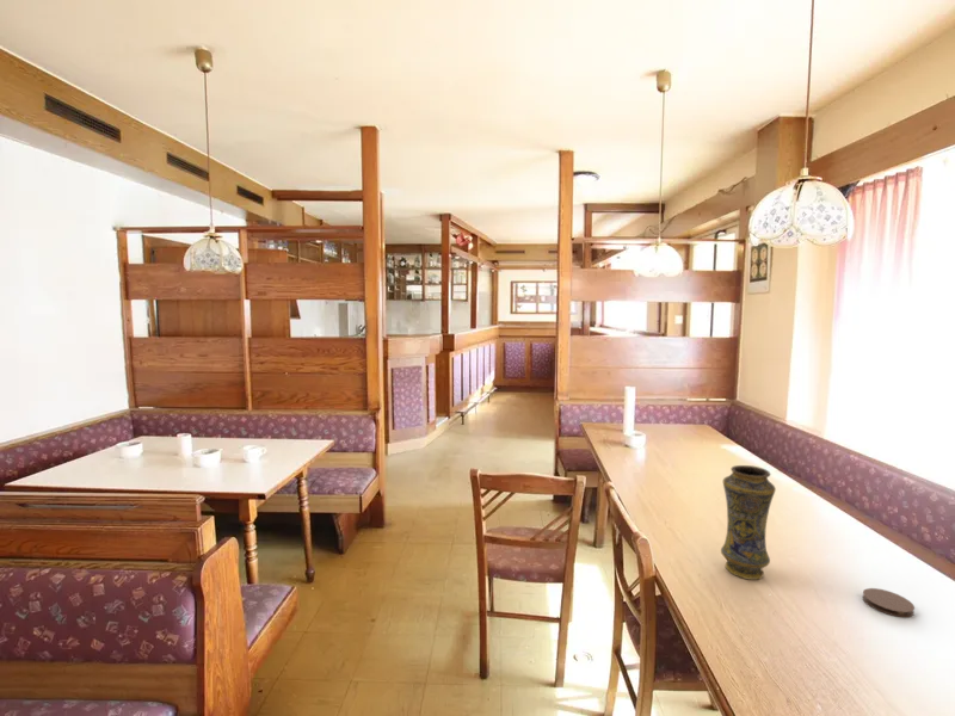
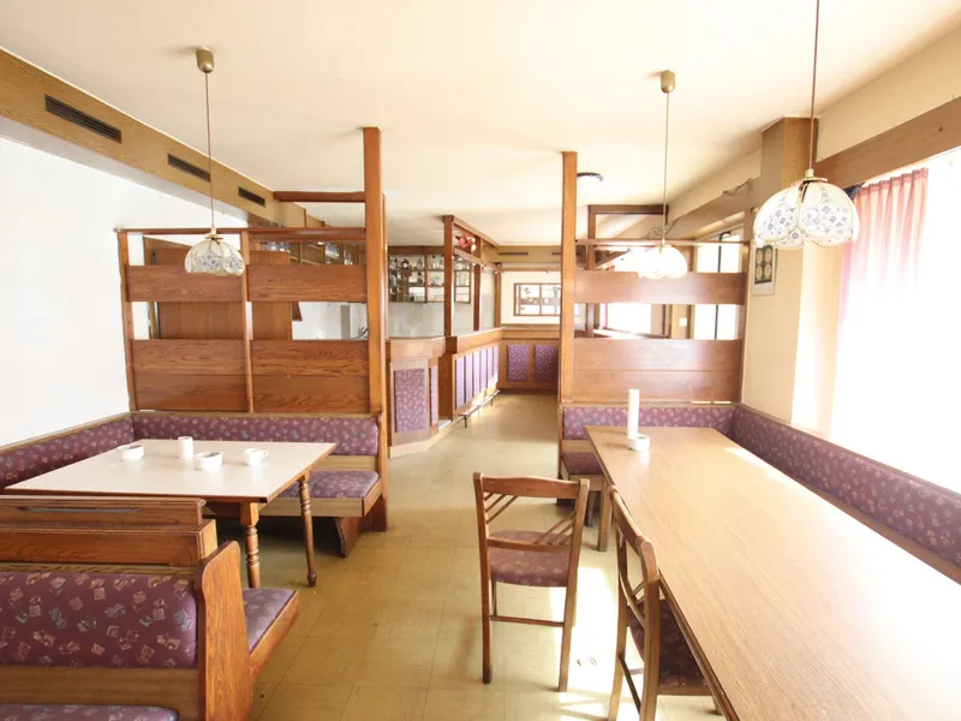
- vase (746, 520)
- coaster (887, 601)
